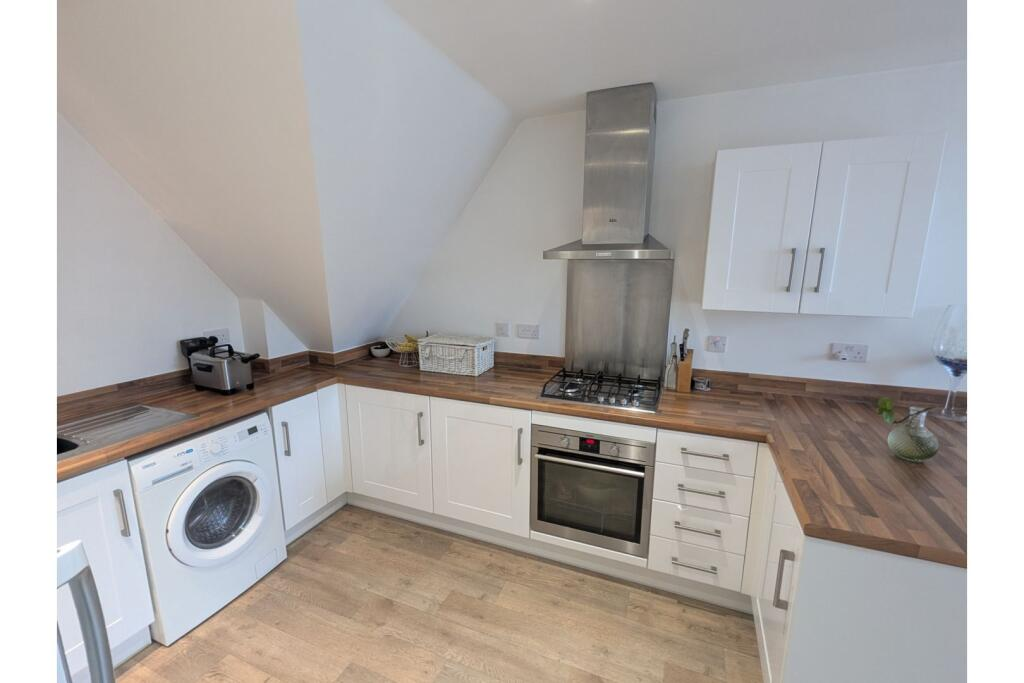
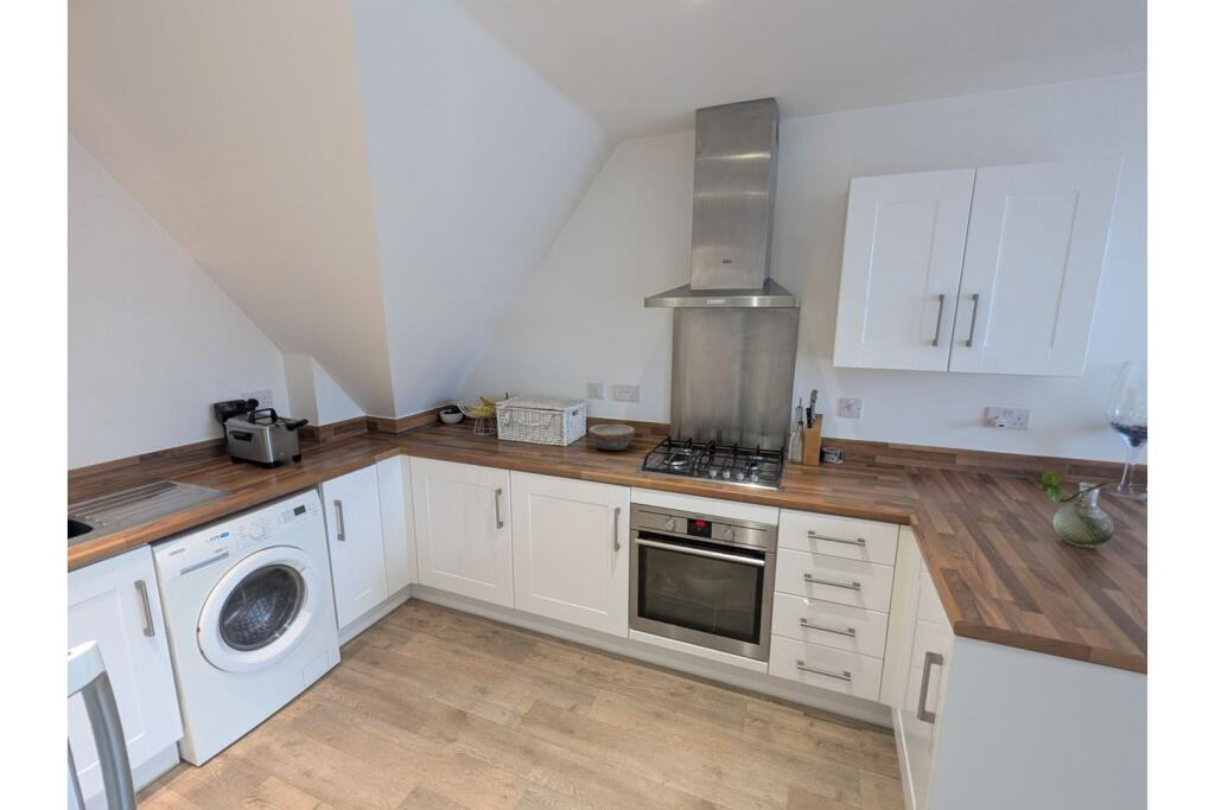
+ bowl (611, 438)
